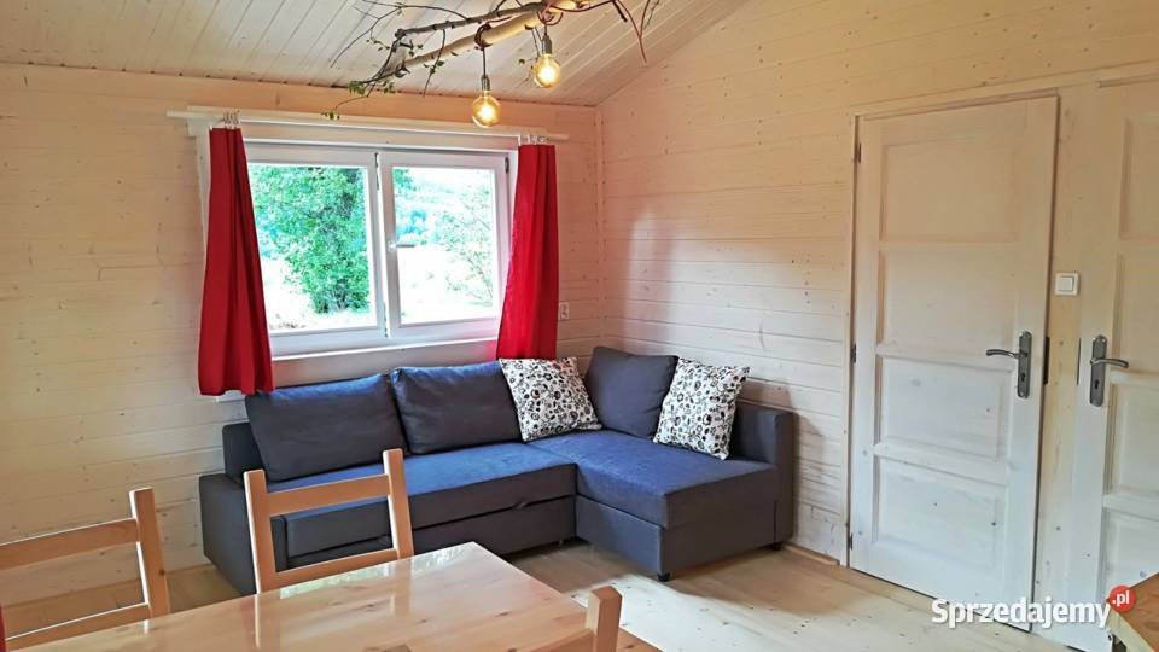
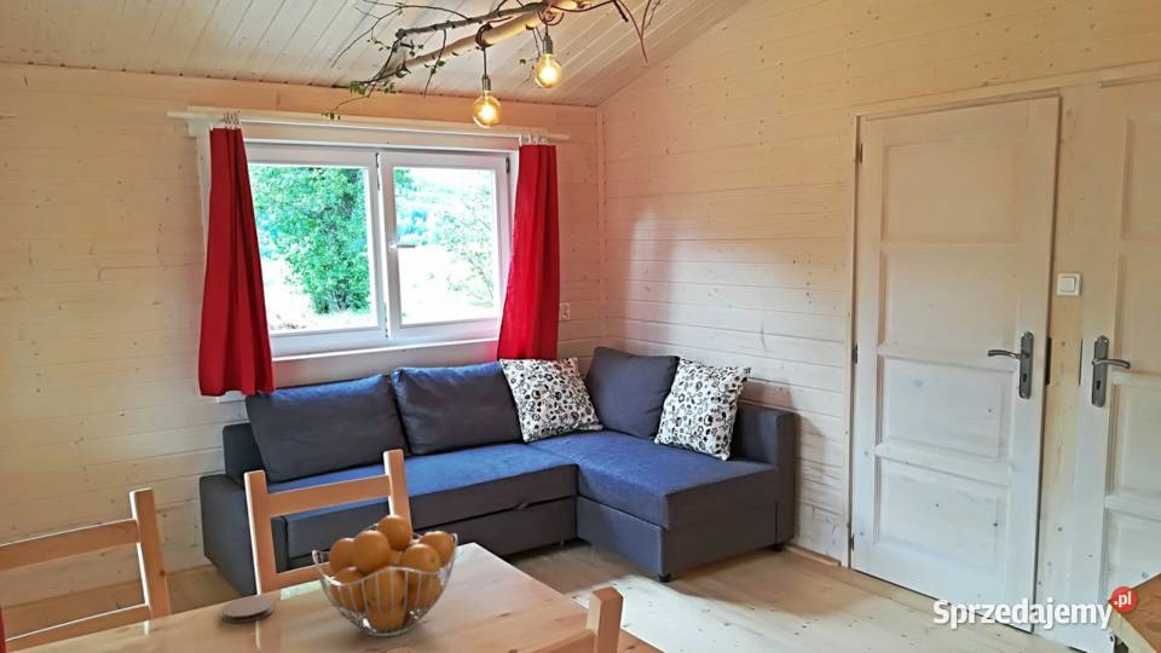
+ fruit basket (387, 573)
+ coaster (248, 608)
